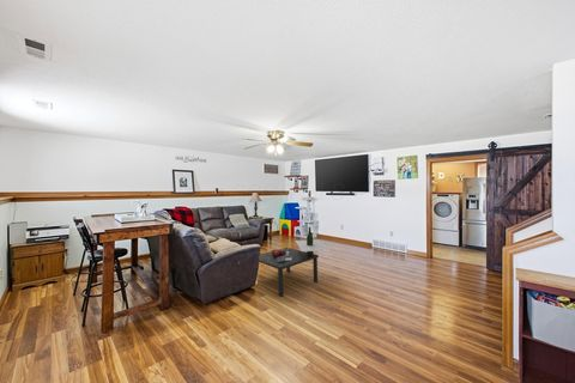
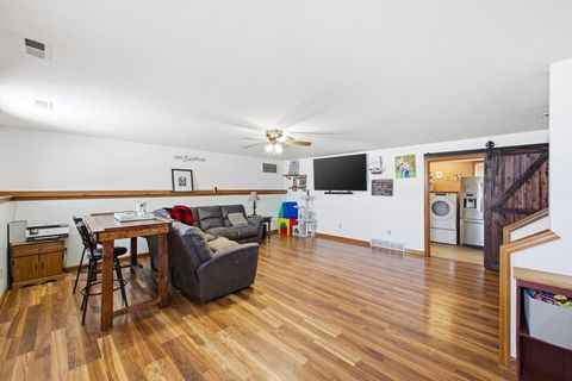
- coffee table (297, 254)
